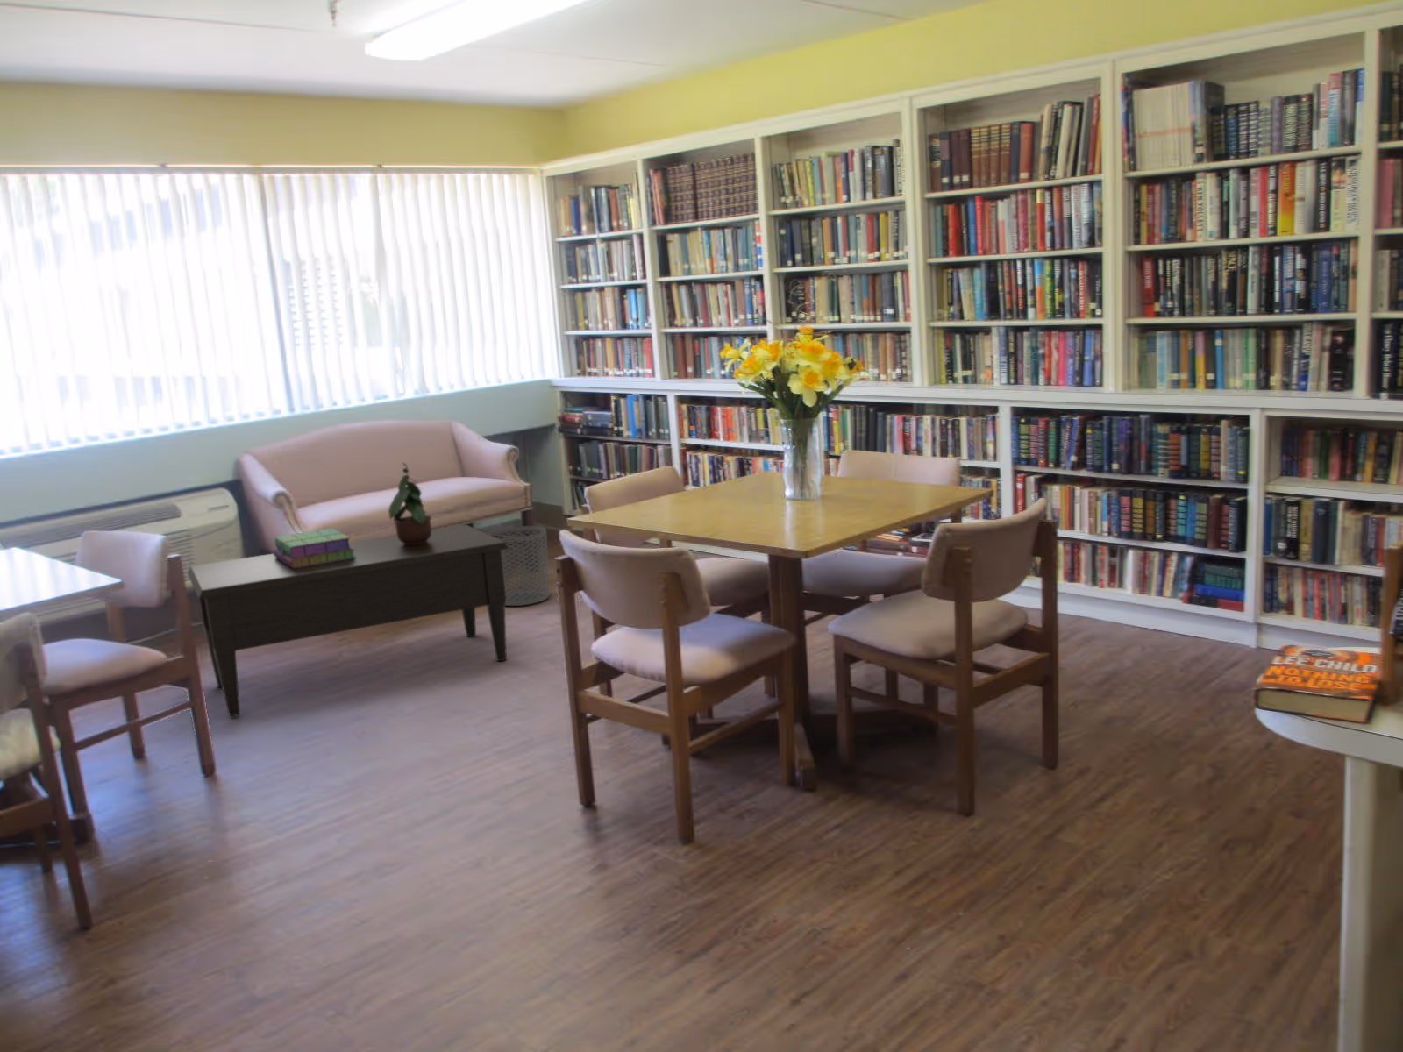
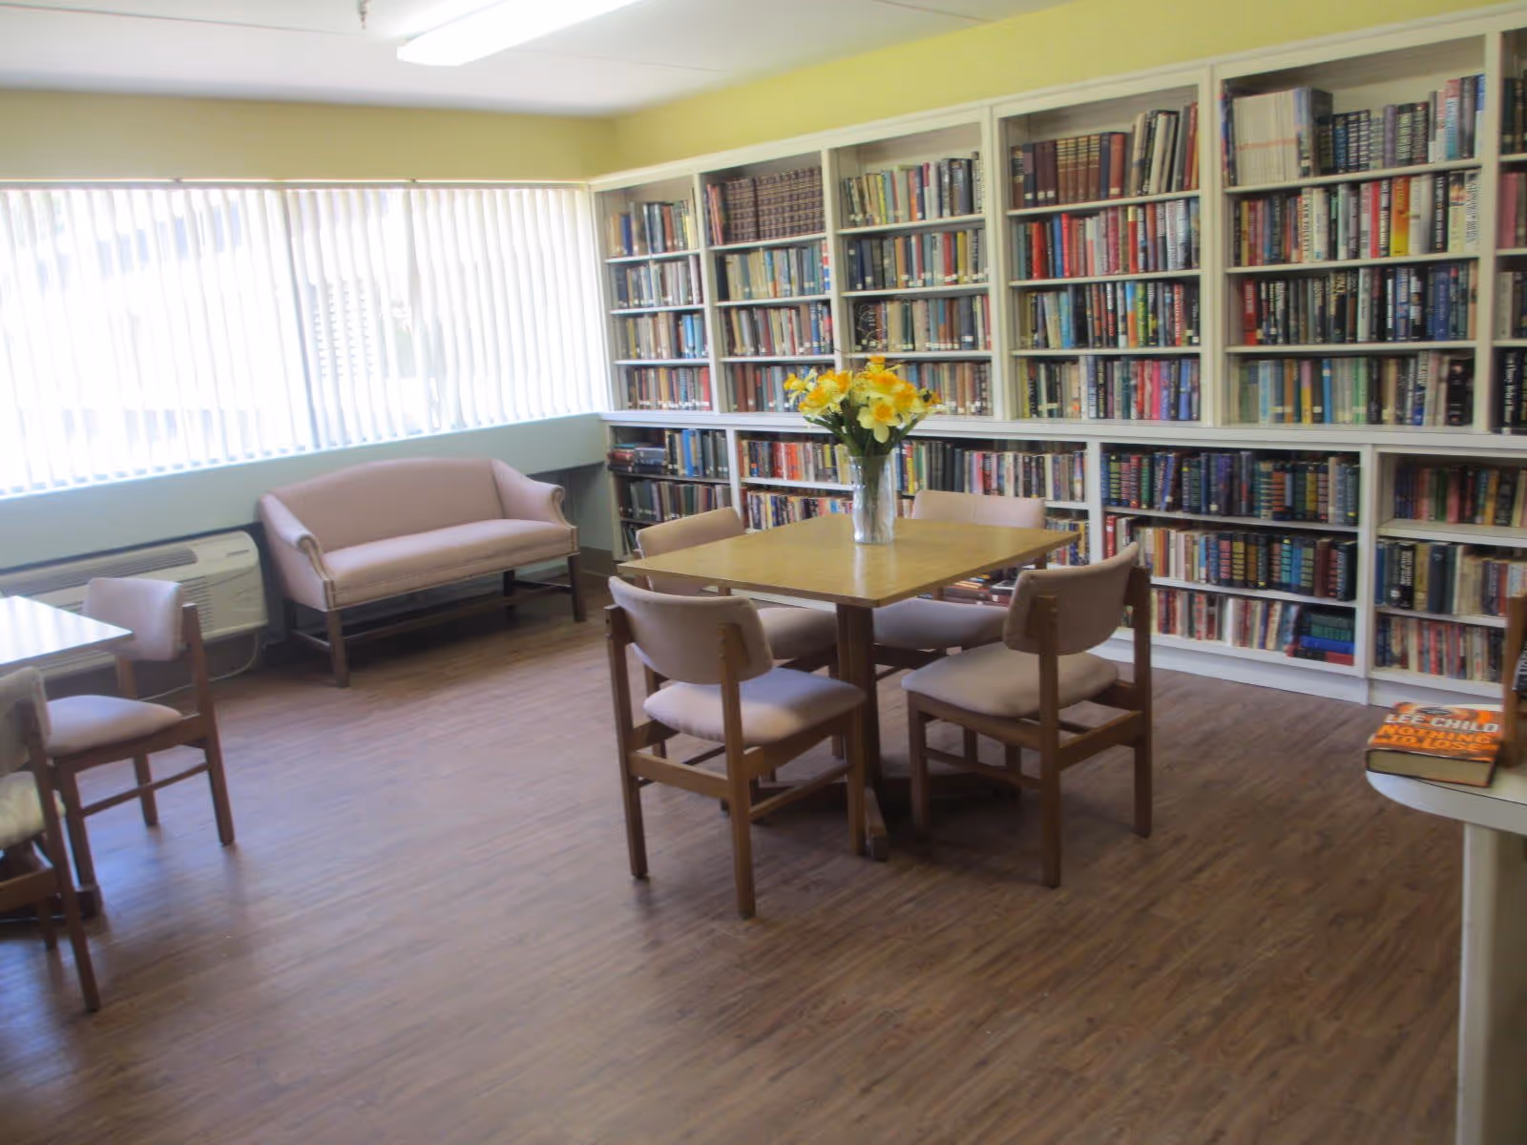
- stack of books (313, 546)
- coffee table (355, 613)
- waste bin (519, 566)
- potted plant (408, 502)
